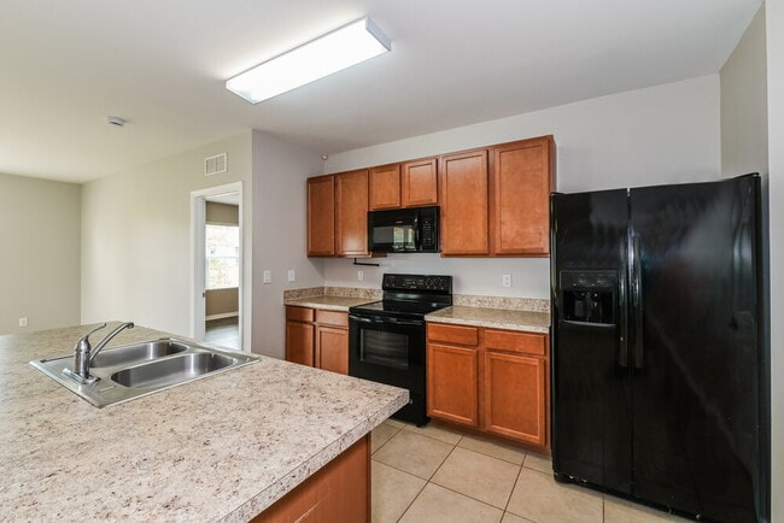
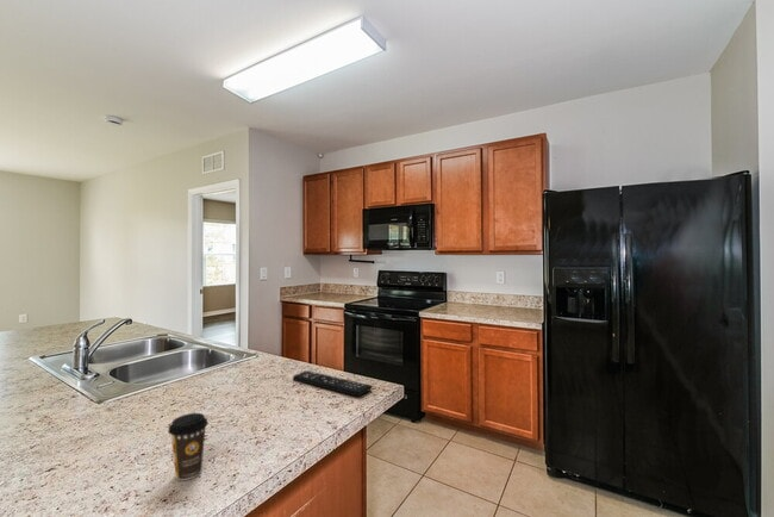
+ remote control (330, 381)
+ coffee cup (188, 446)
